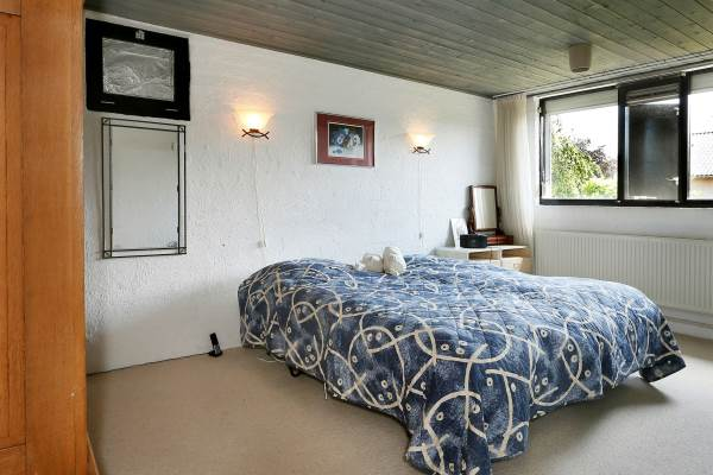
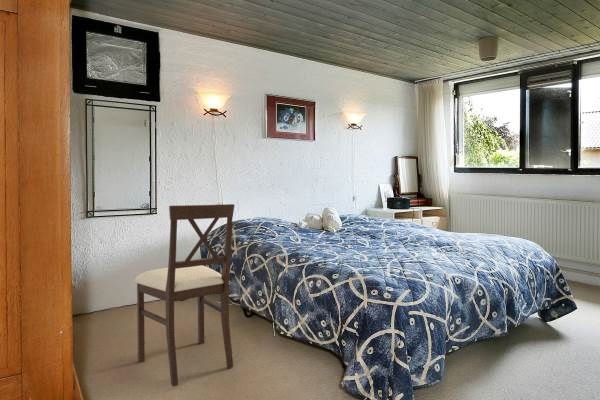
+ chair (185, 283)
